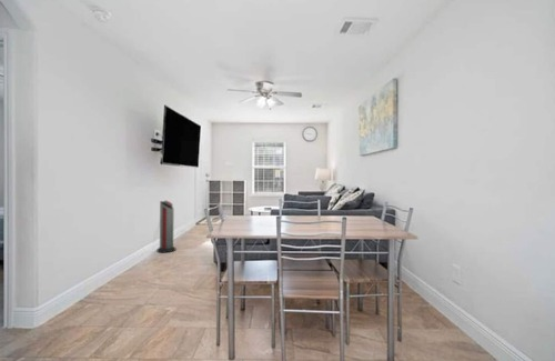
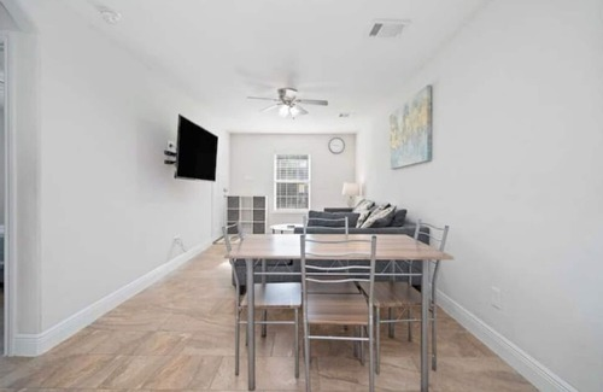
- air purifier (167, 224)
